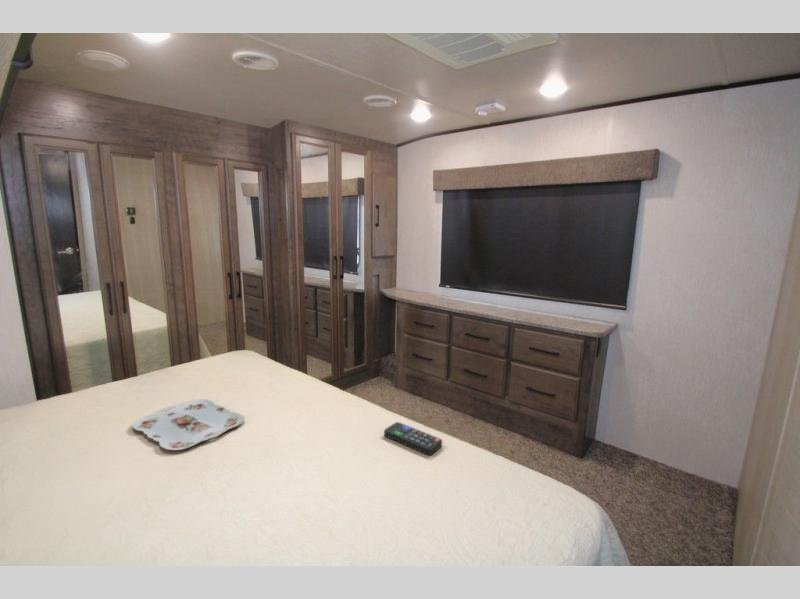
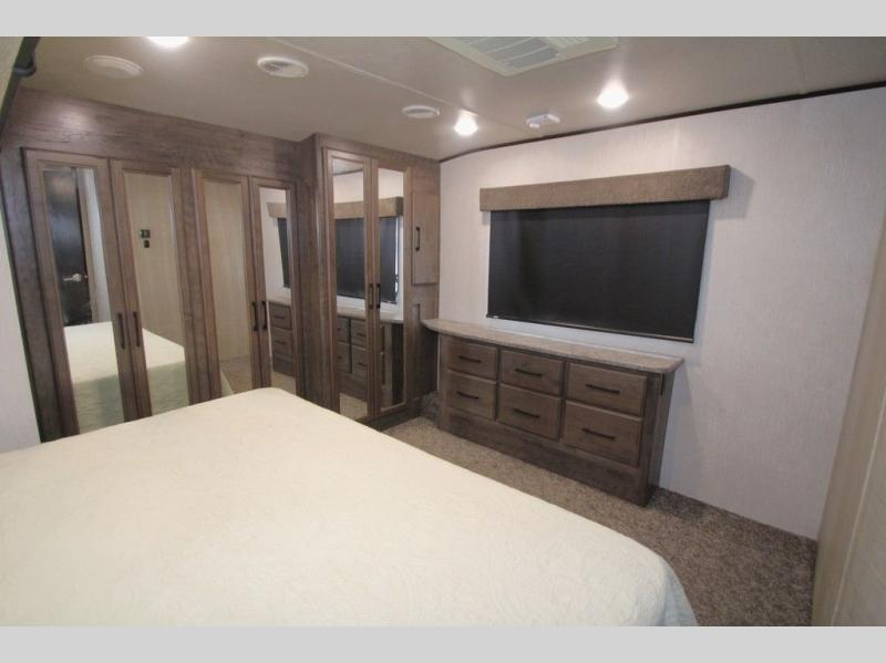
- remote control (412, 437)
- serving tray (189, 422)
